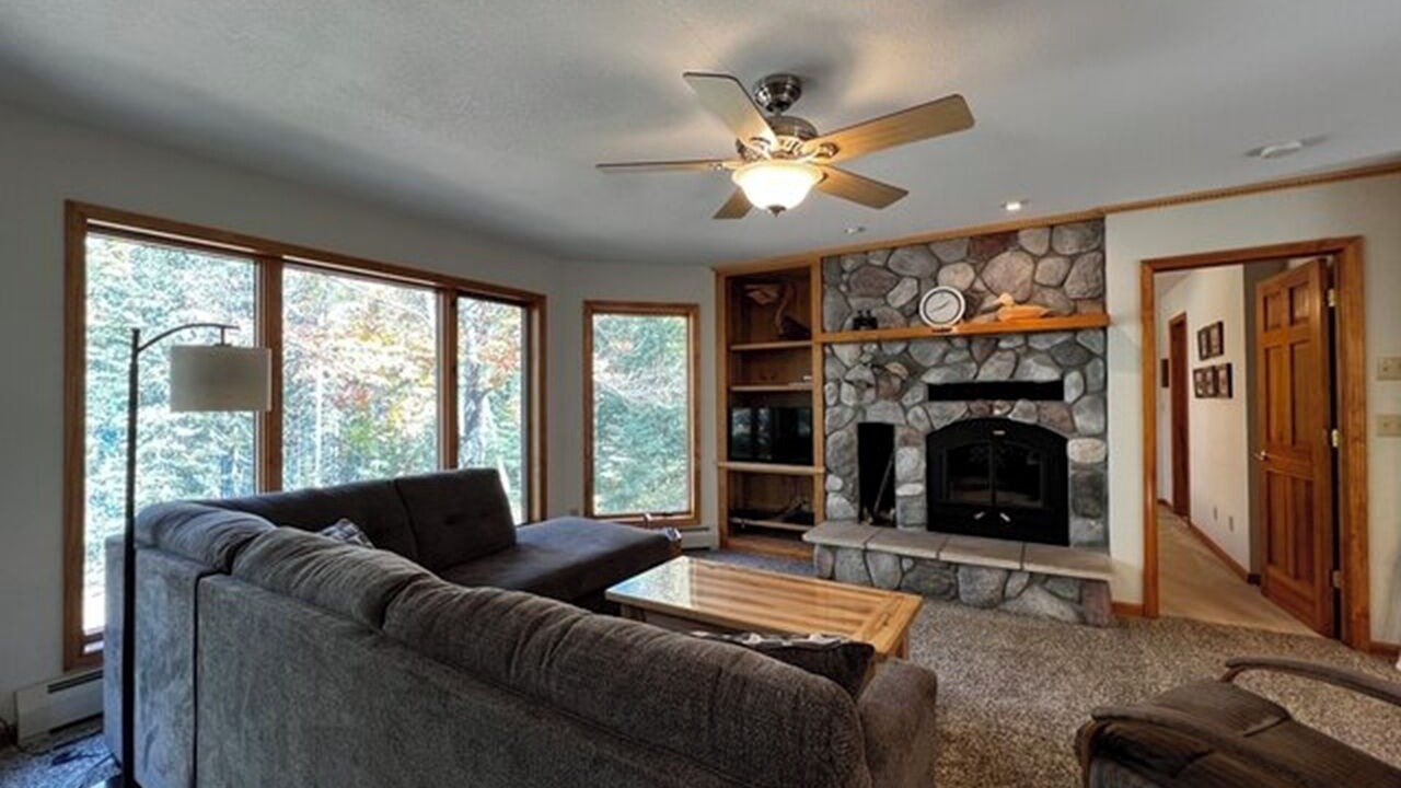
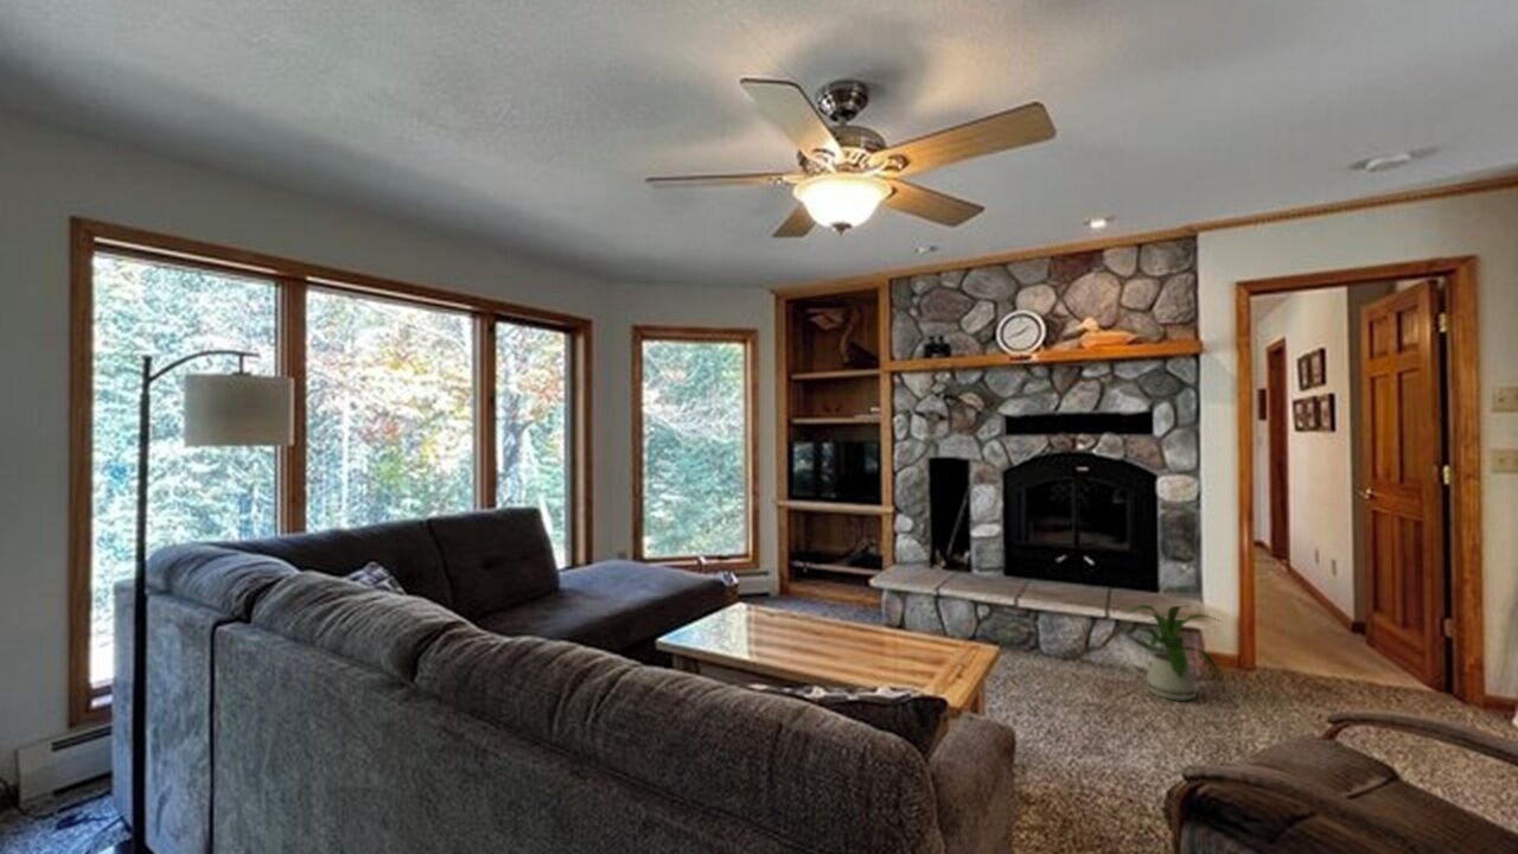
+ house plant (1172, 643)
